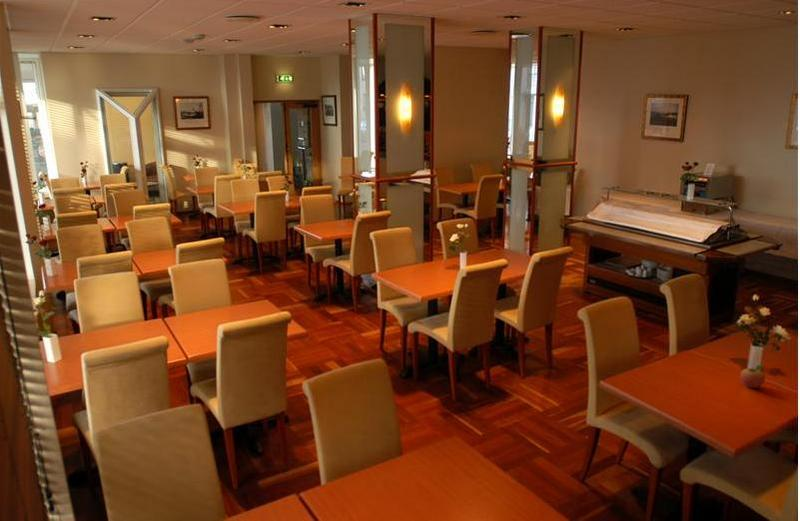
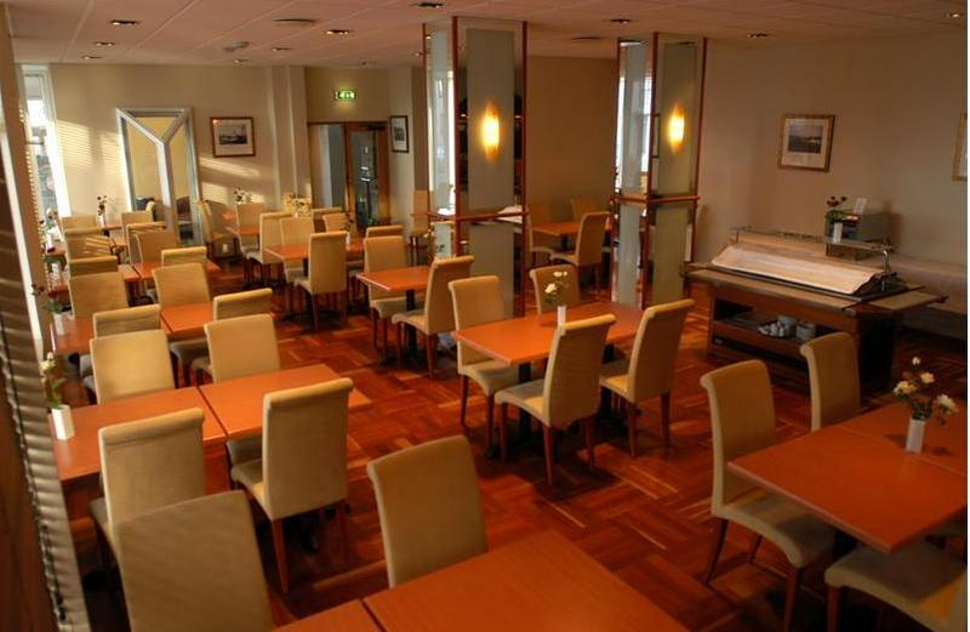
- fruit (752, 375)
